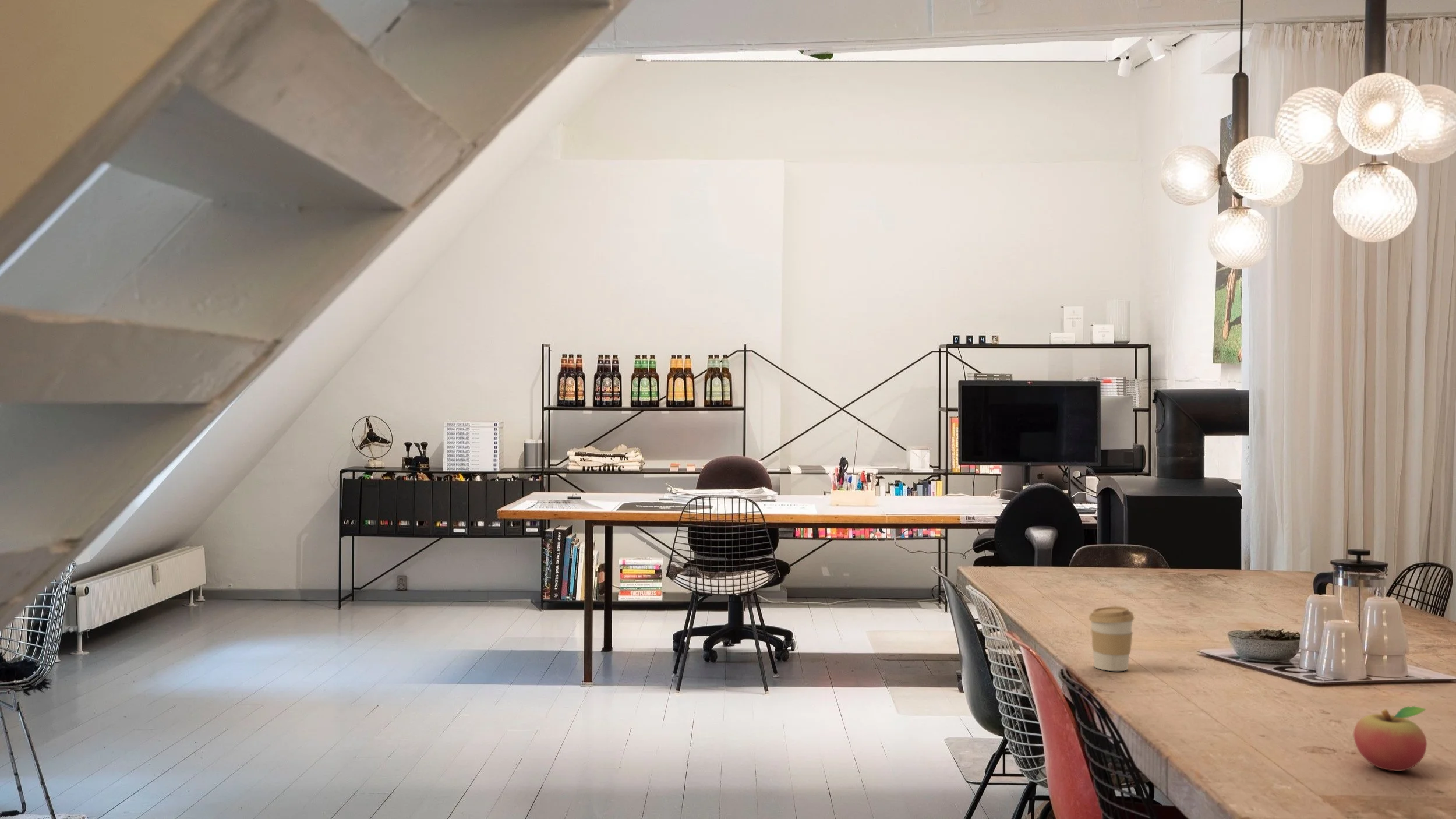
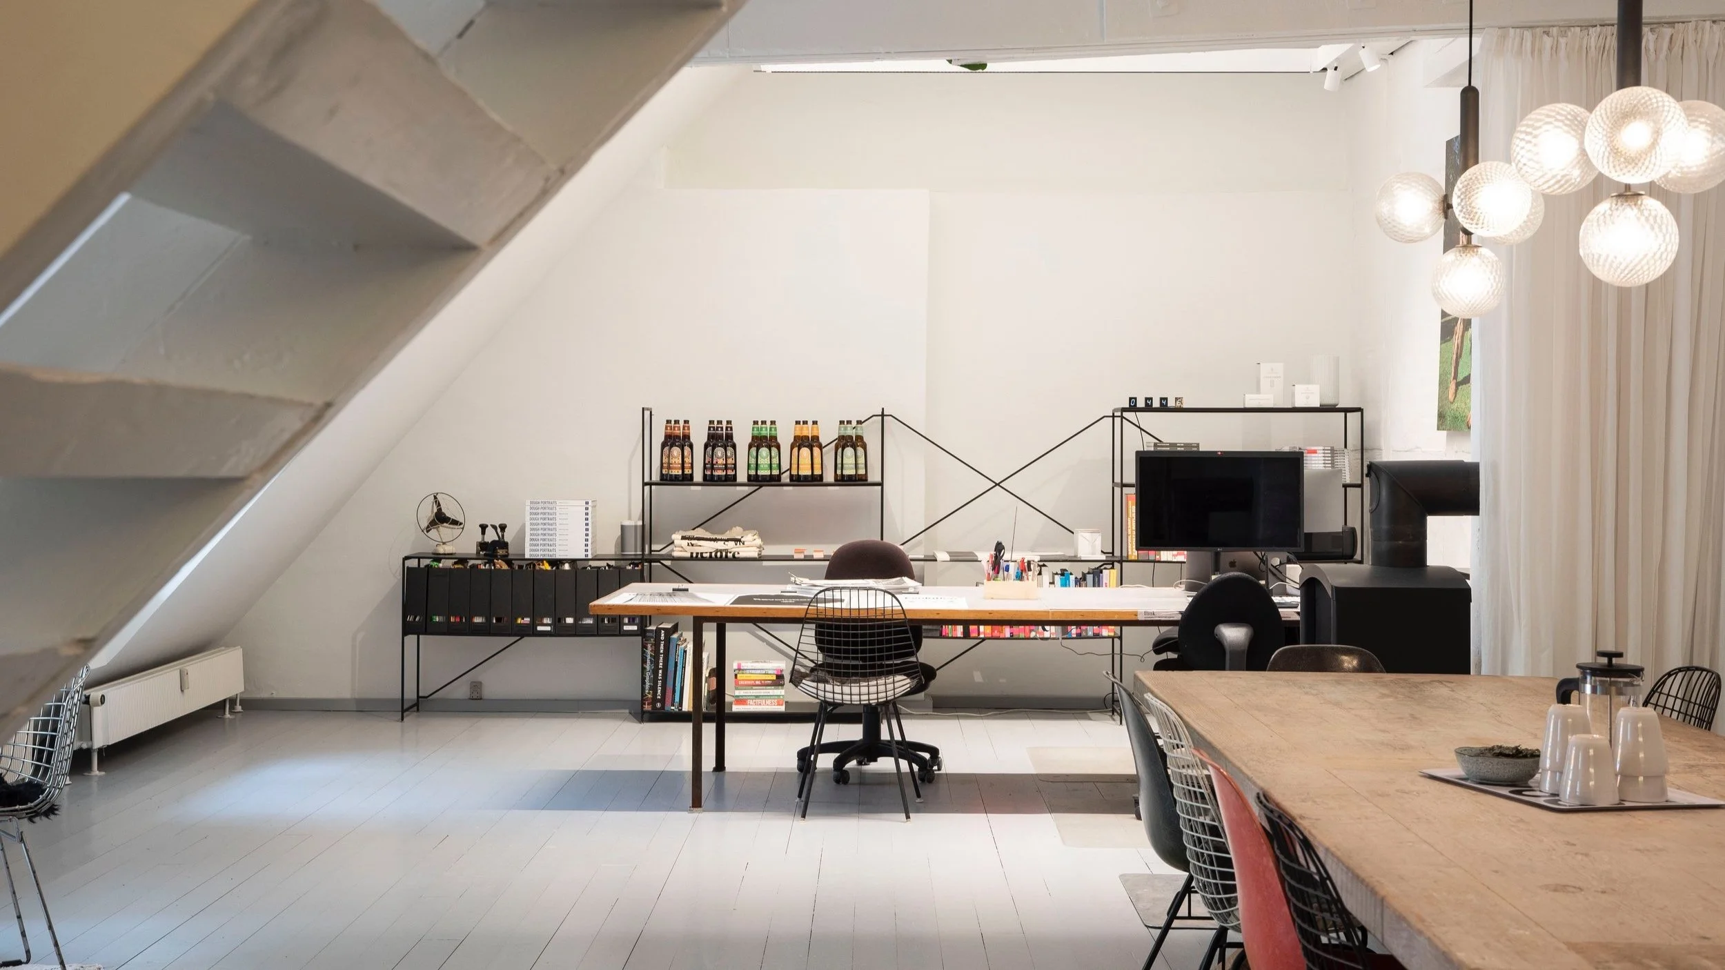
- coffee cup (1111, 637)
- fruit (1390, 735)
